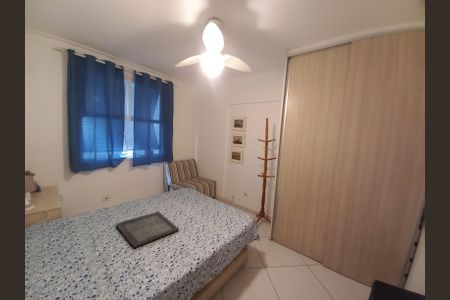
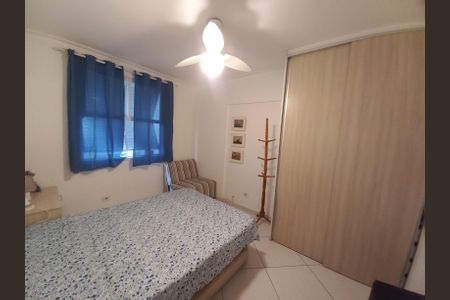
- serving tray (147, 226)
